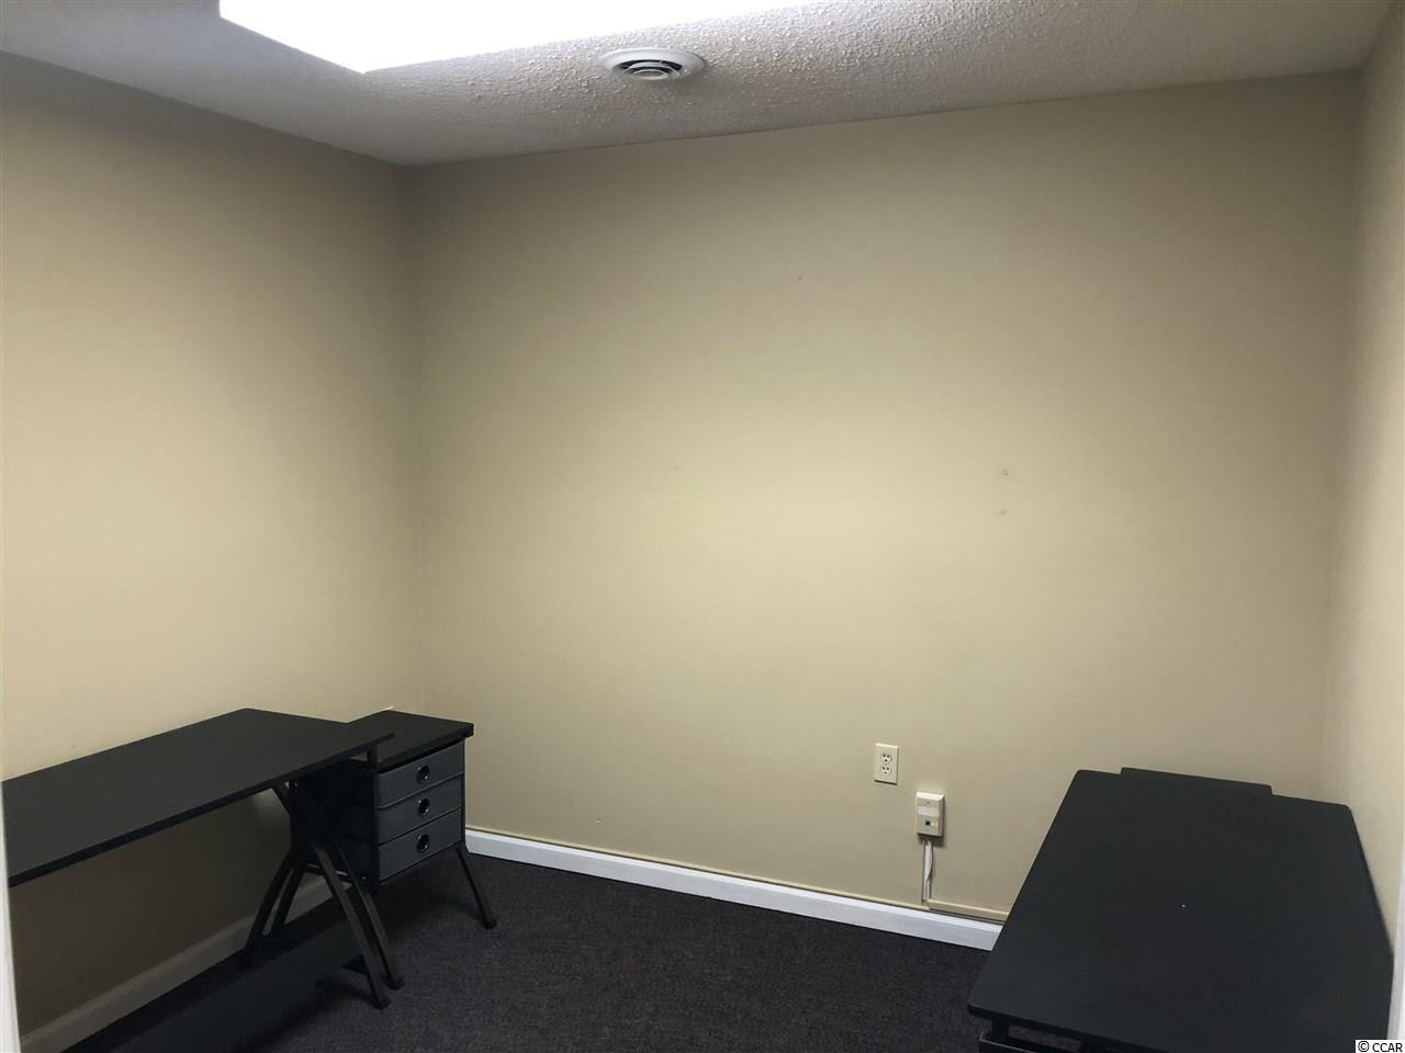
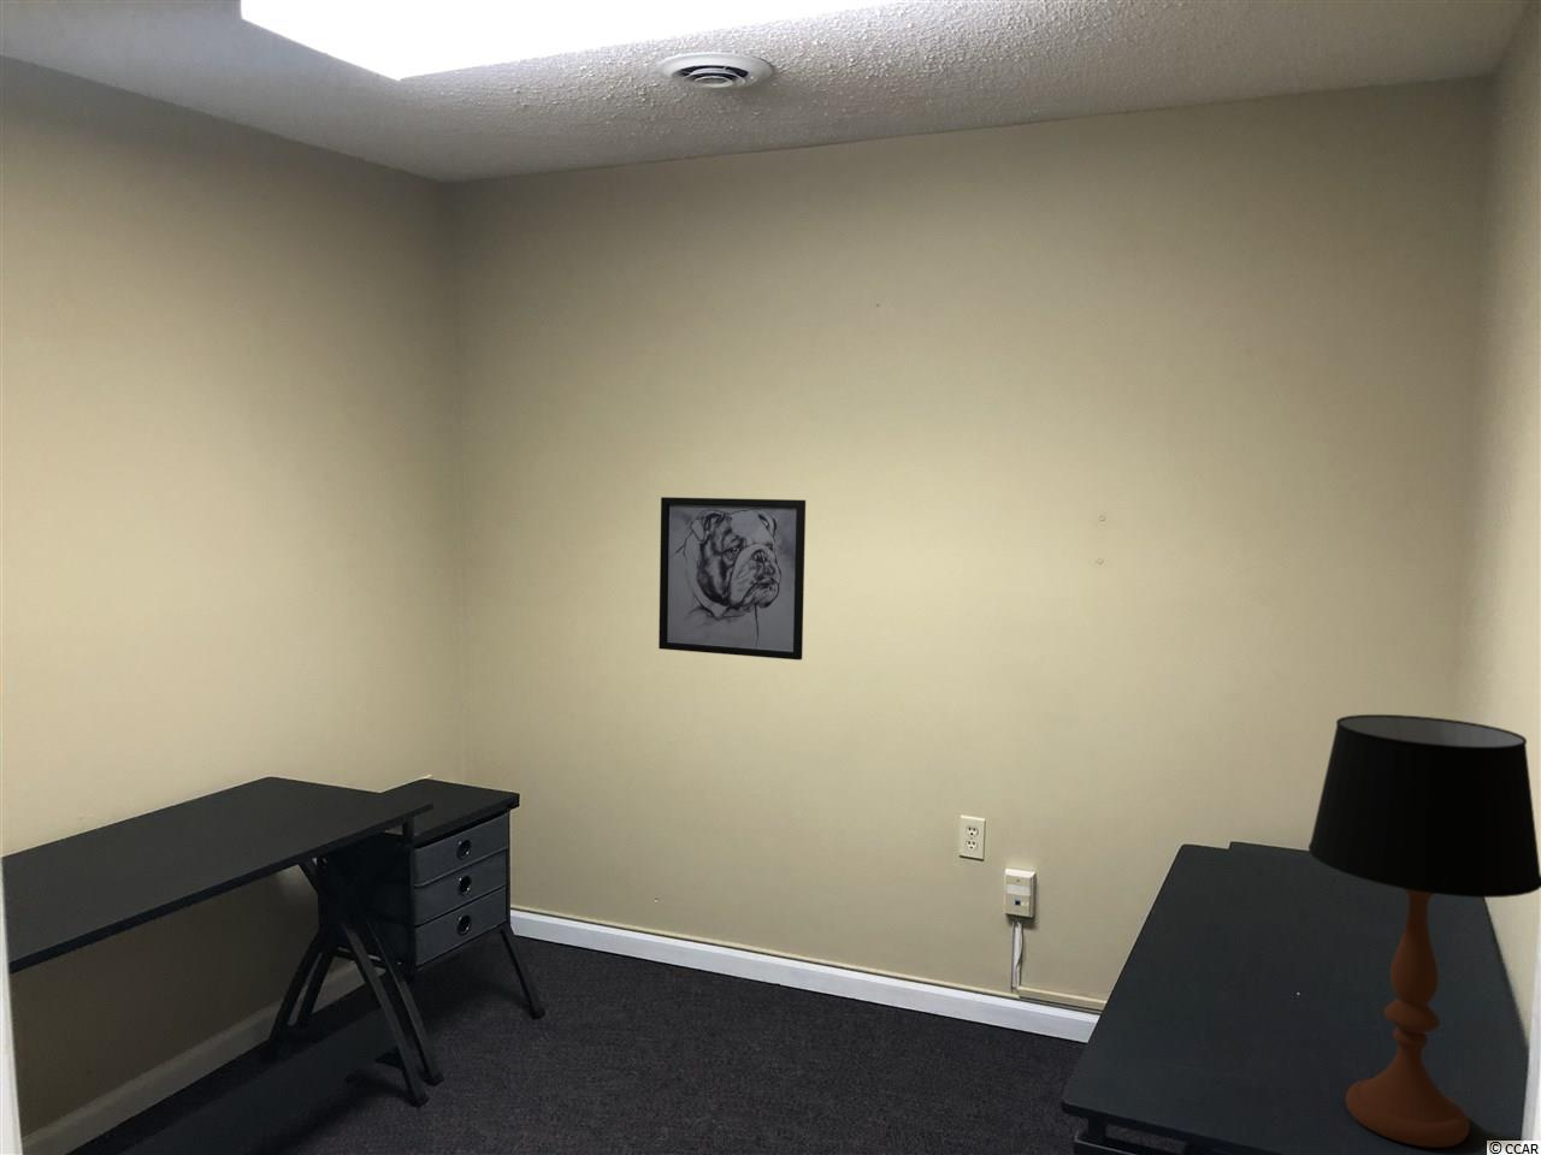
+ wall art (729, 576)
+ table lamp (1416, 926)
